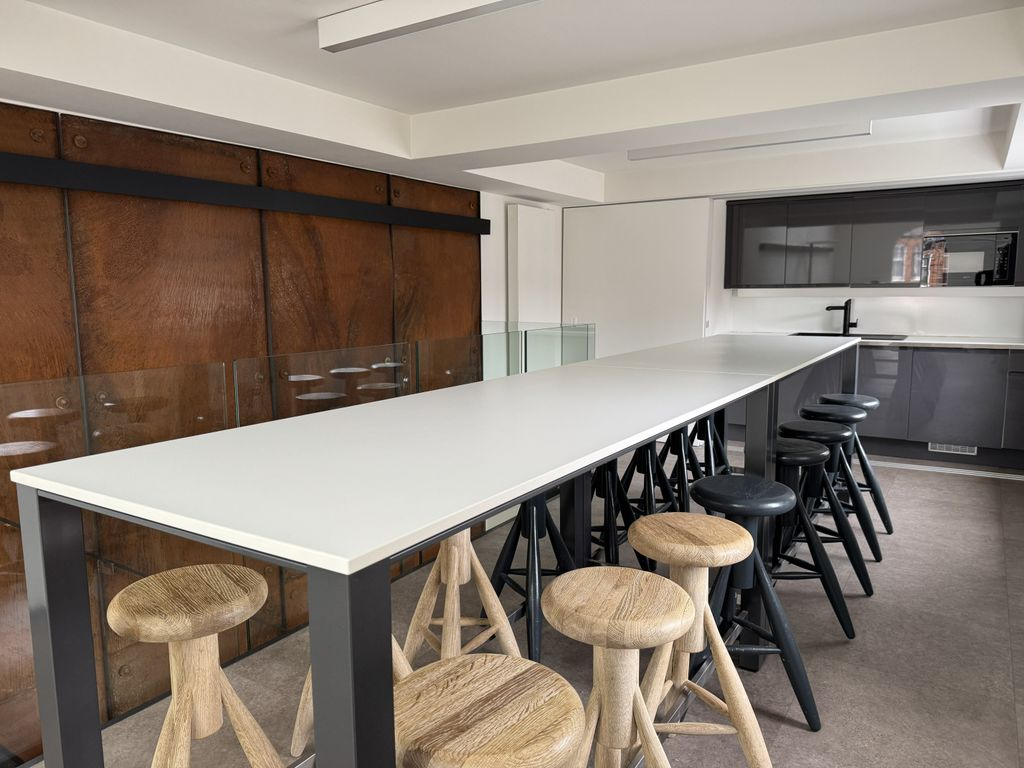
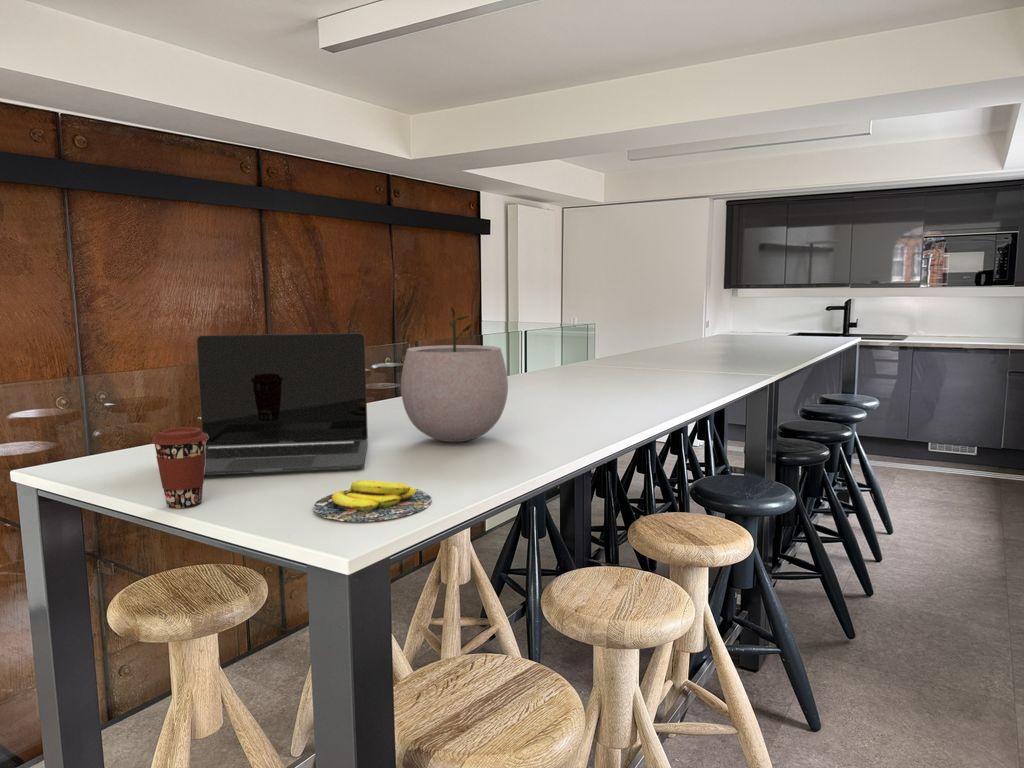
+ plant pot (454, 374)
+ banana (373, 491)
+ laptop (275, 399)
+ coffee cup (182, 467)
